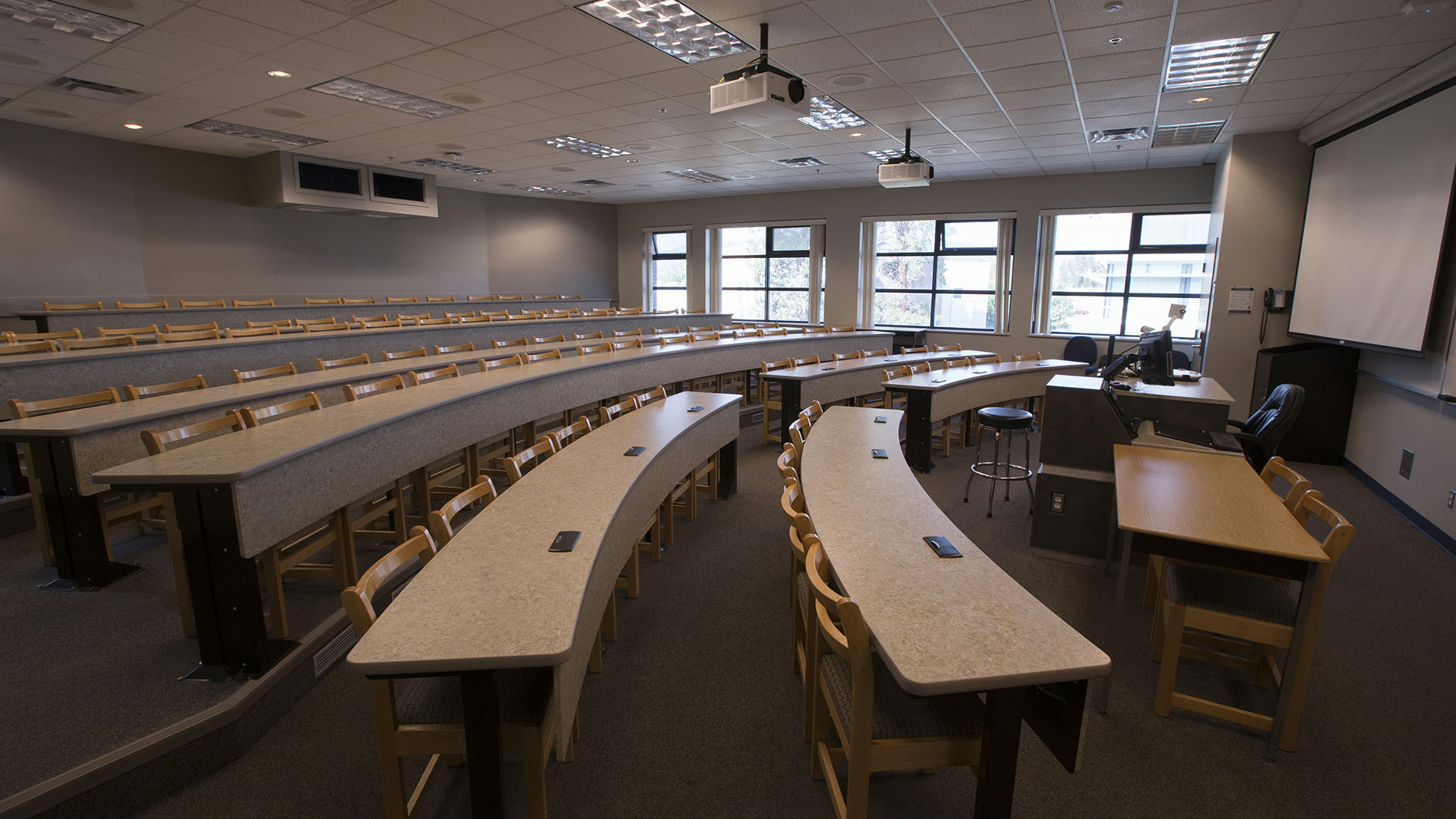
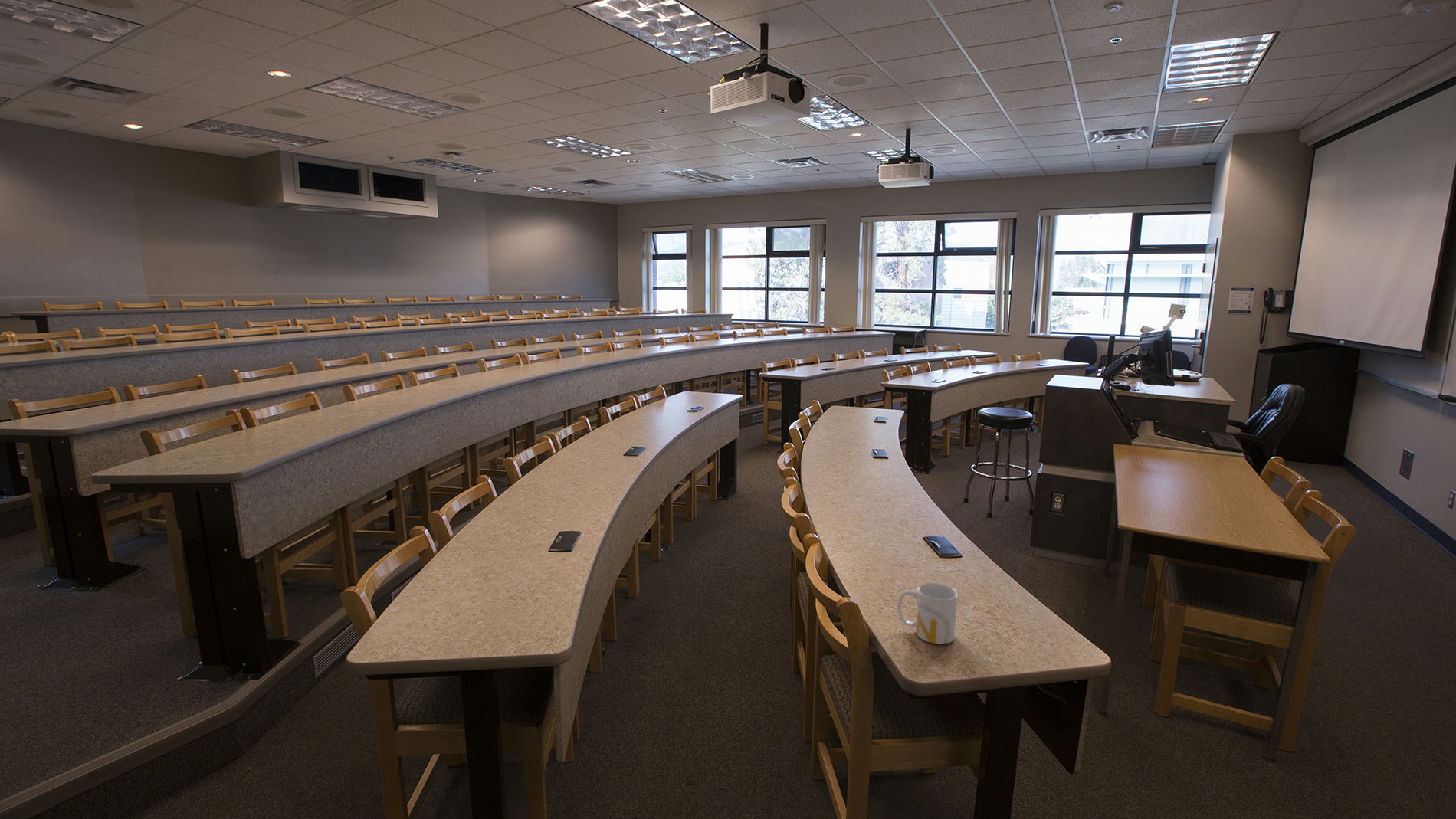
+ mug (929, 612)
